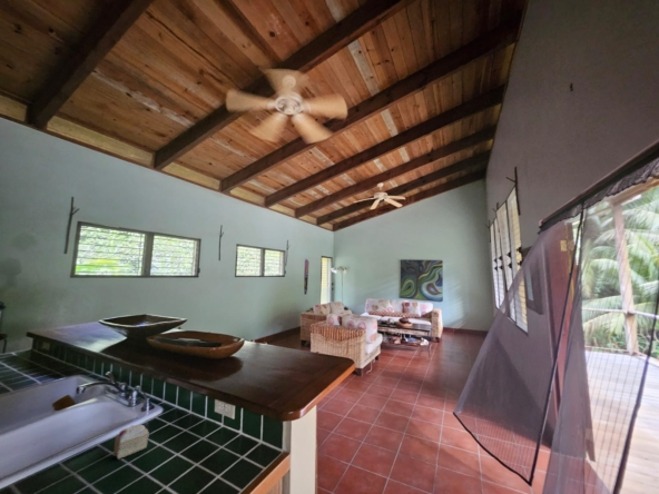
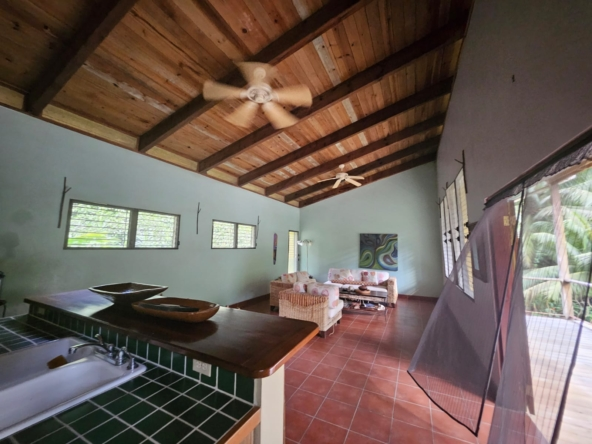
- cake slice (131, 438)
